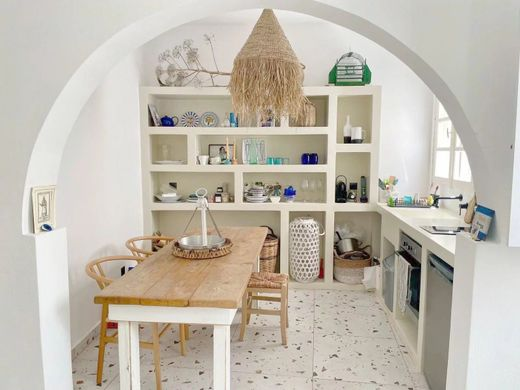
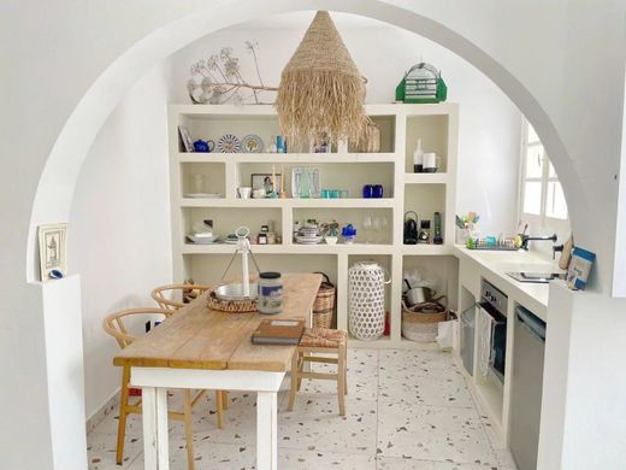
+ notebook (279, 330)
+ jar (270, 292)
